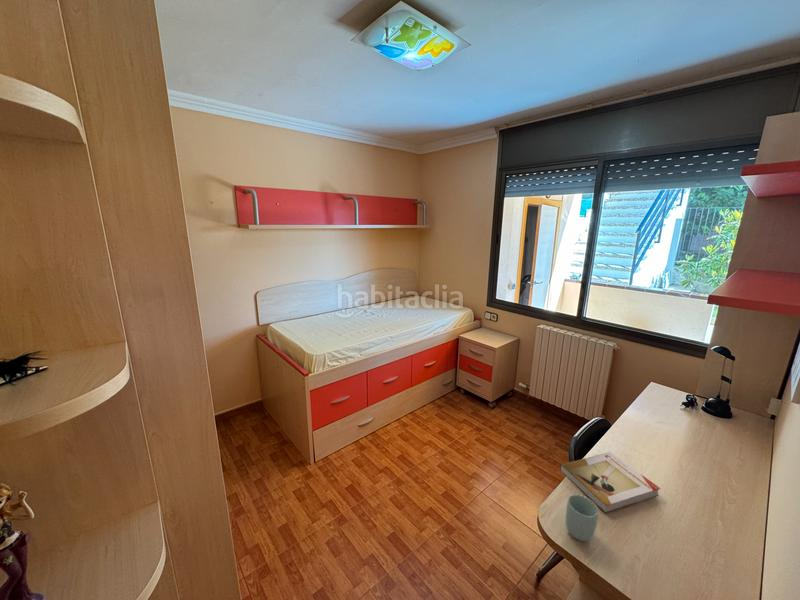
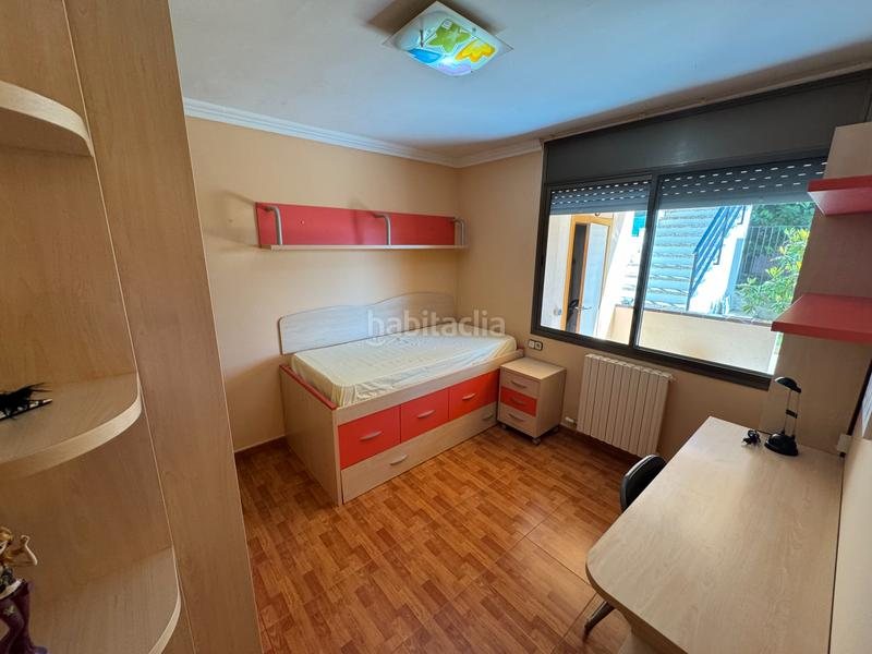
- book (607, 478)
- cup (580, 519)
